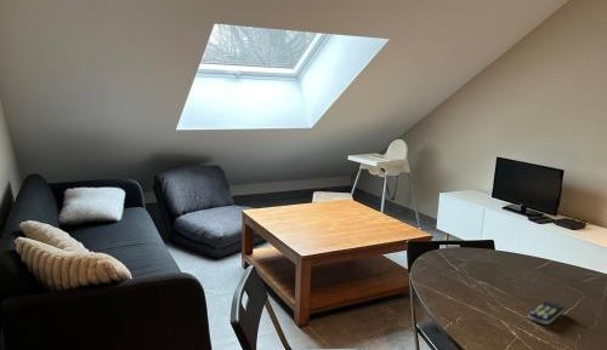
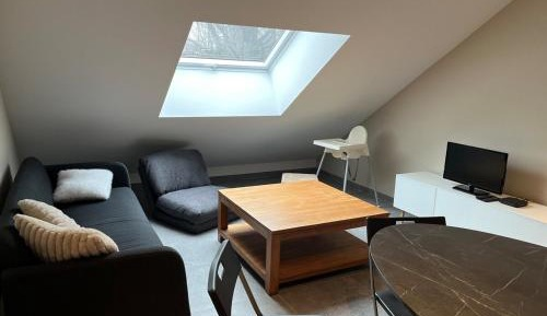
- remote control (545, 311)
